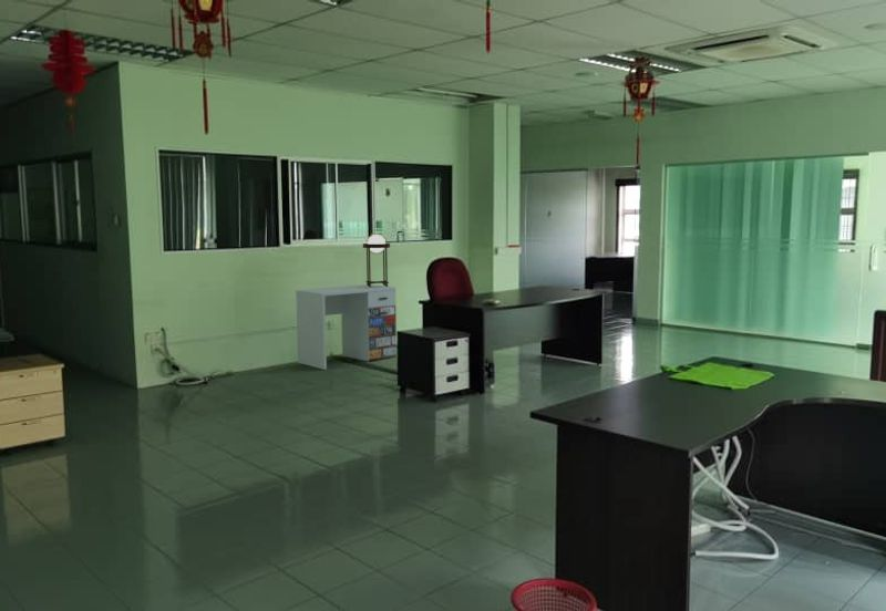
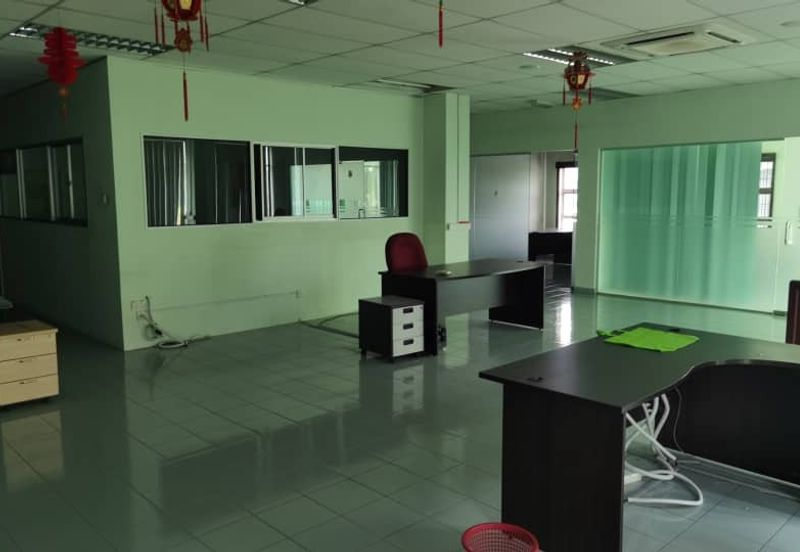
- table lamp (383, 260)
- desk (348, 324)
